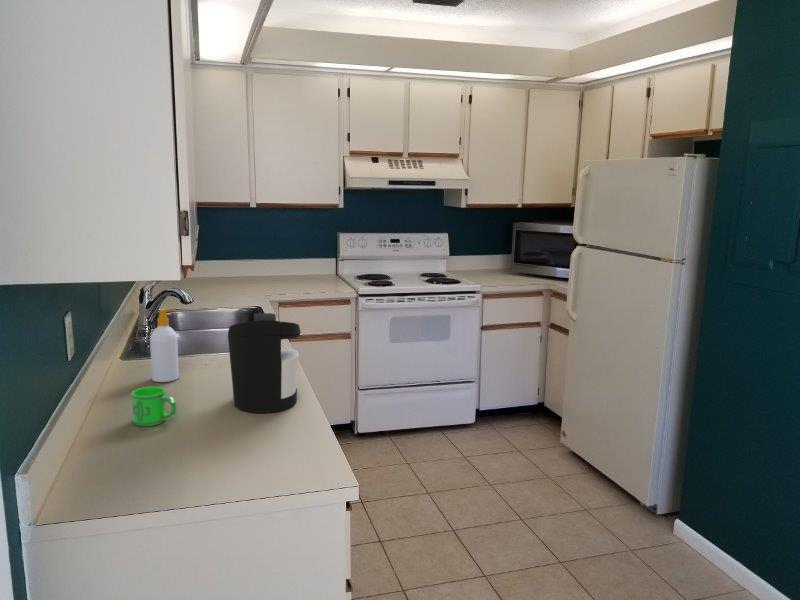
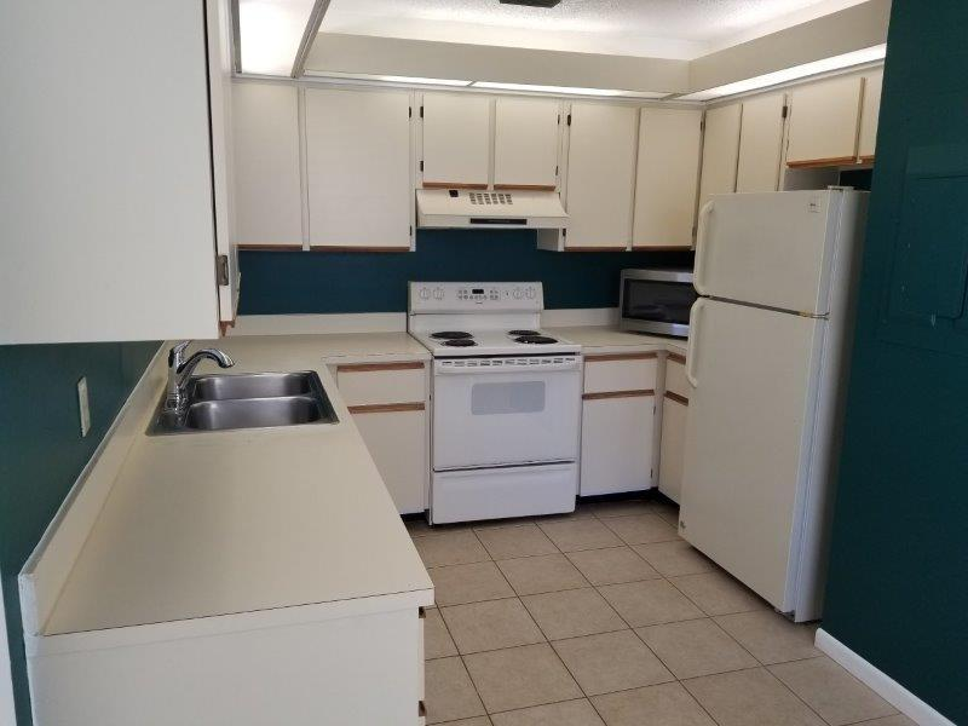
- coffee maker (264, 355)
- mug (154, 406)
- soap bottle (165, 344)
